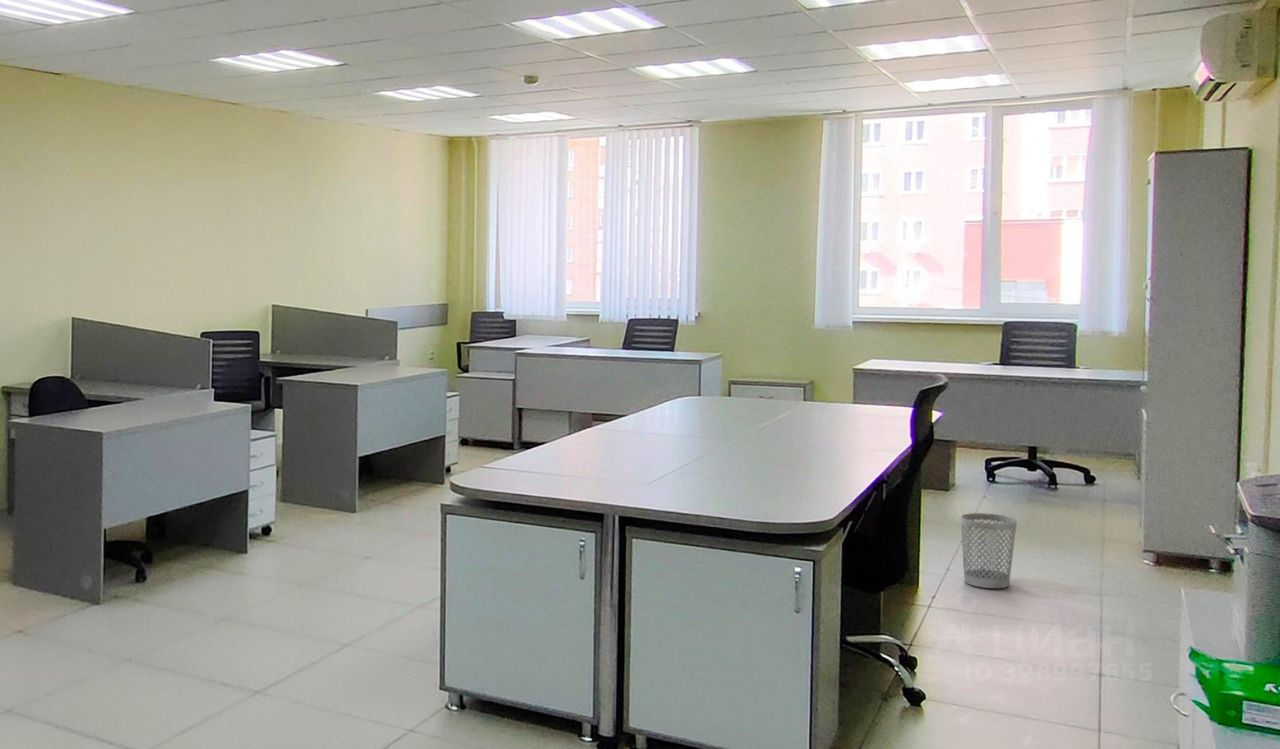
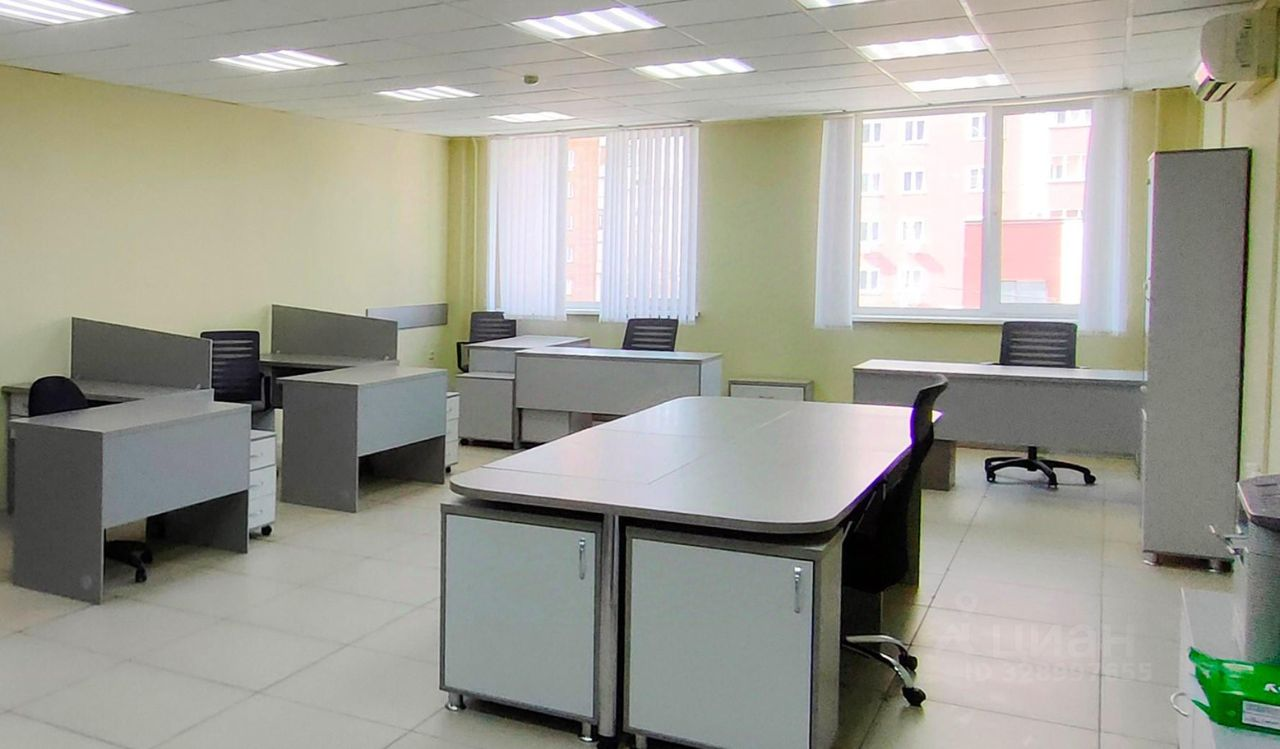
- wastebasket (987, 550)
